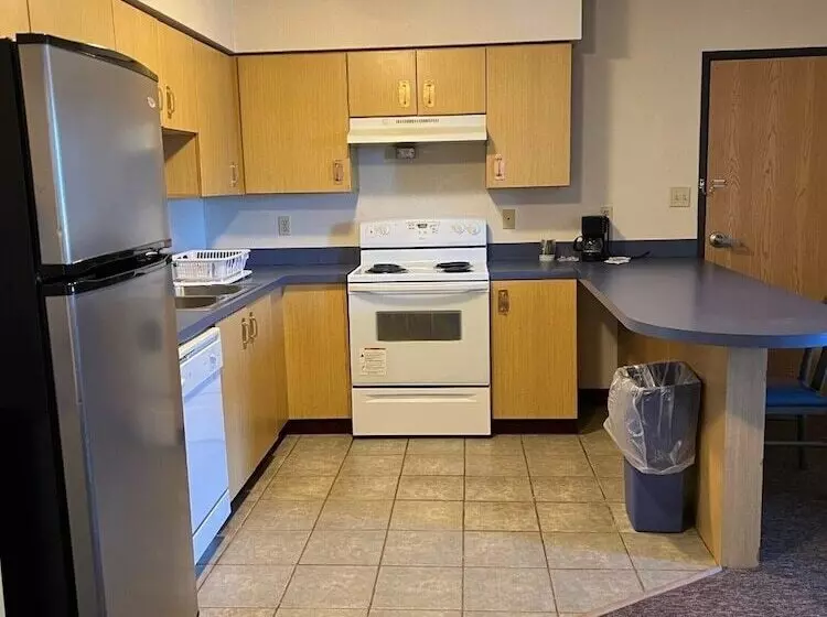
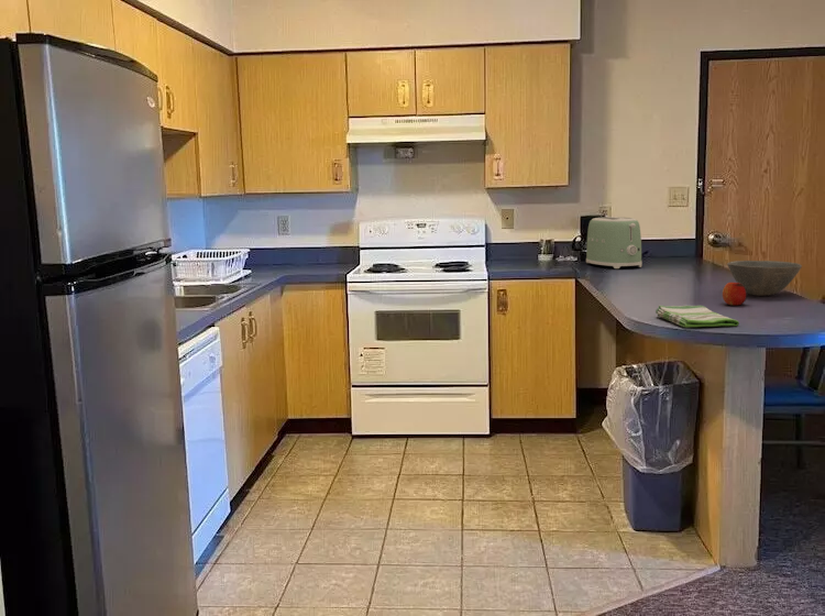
+ fruit (734, 293)
+ dish towel (695, 315)
+ toaster (613, 241)
+ bowl (763, 278)
